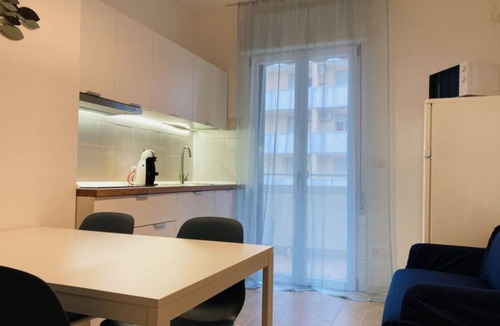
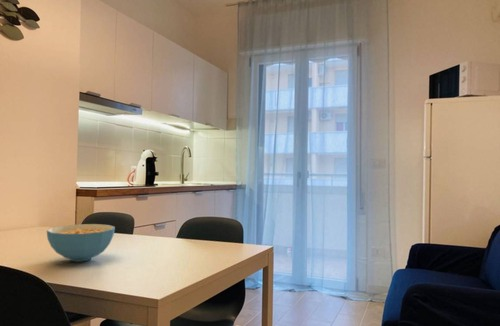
+ cereal bowl (81, 243)
